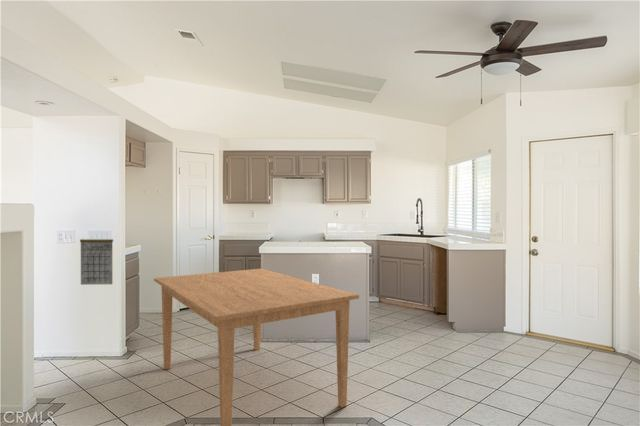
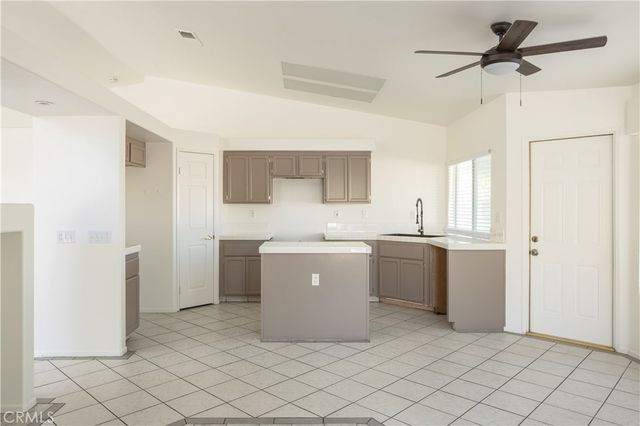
- calendar (96, 256)
- dining table (253, 335)
